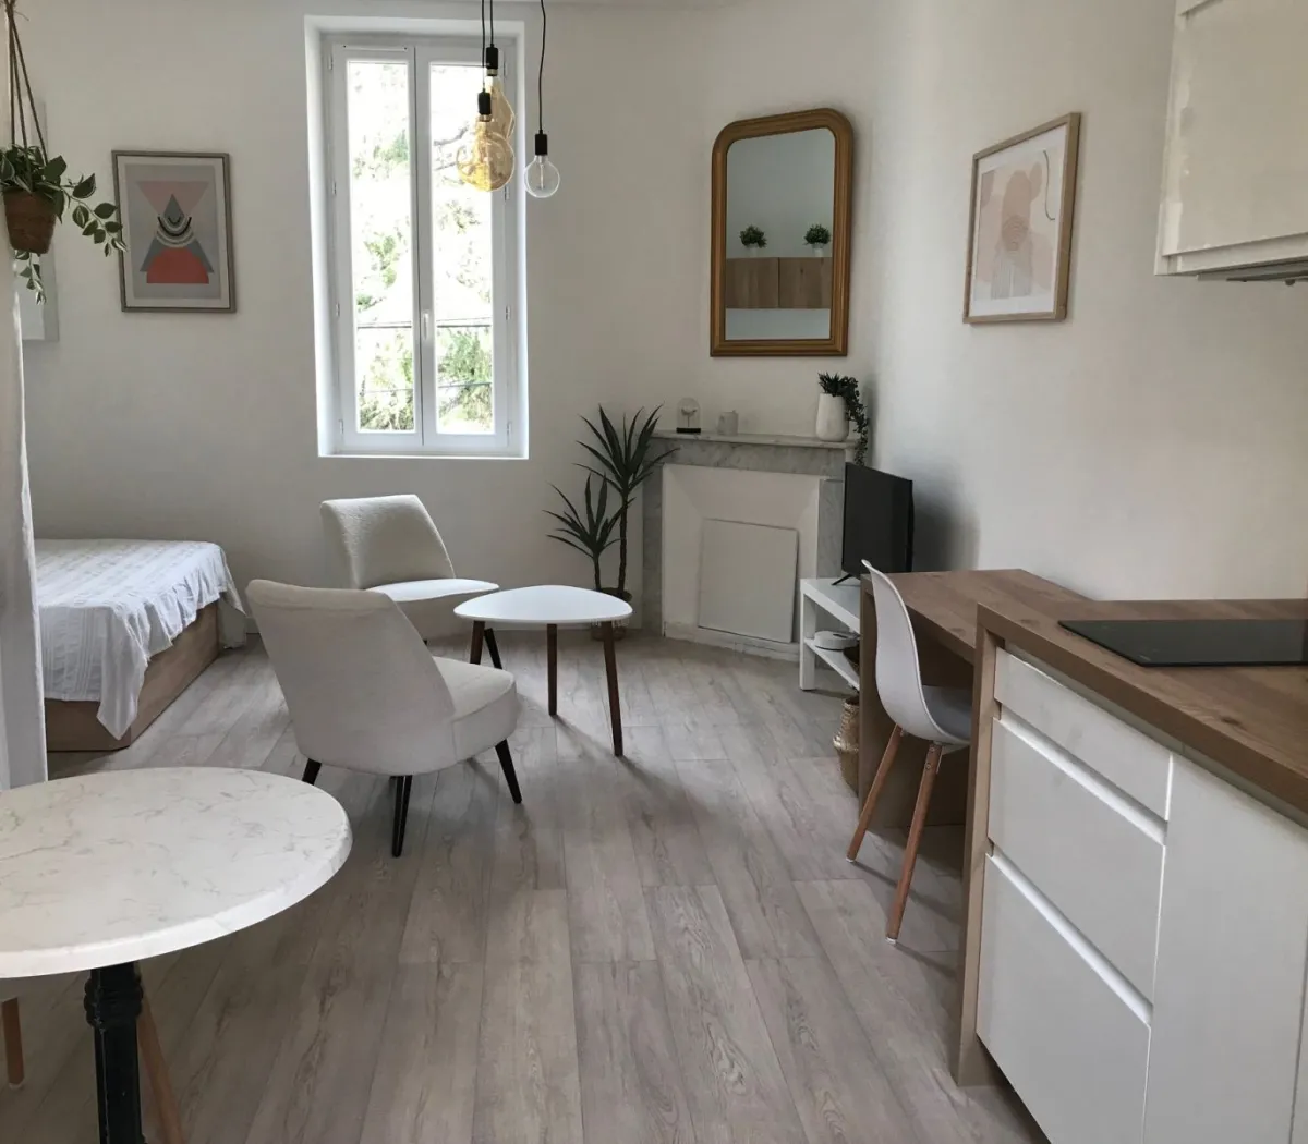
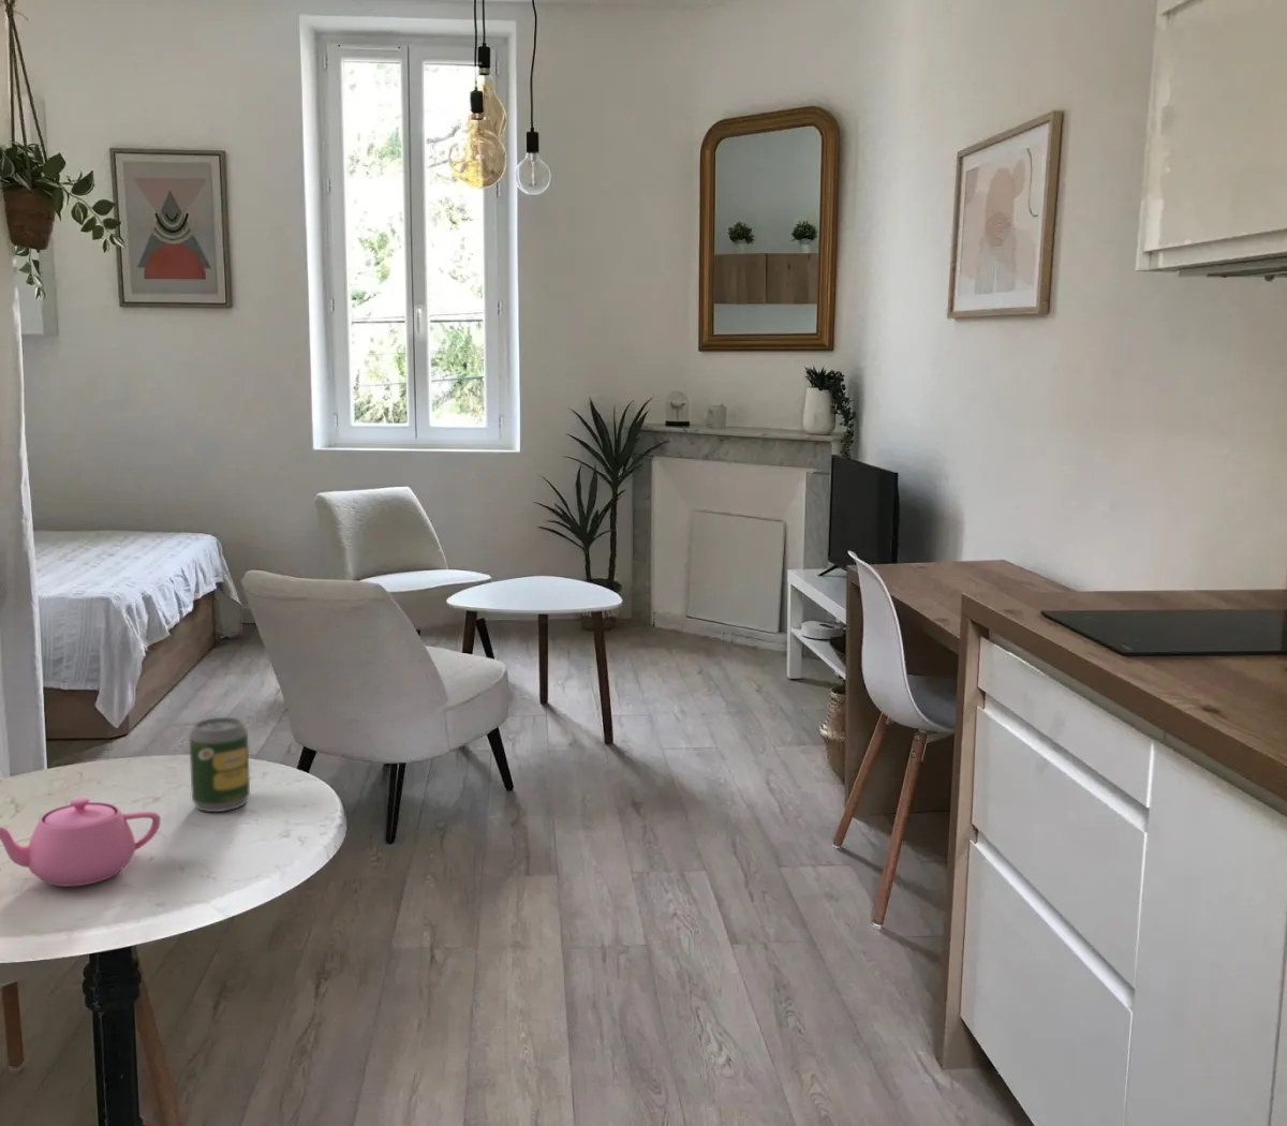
+ soda can (220, 764)
+ teapot (76, 836)
